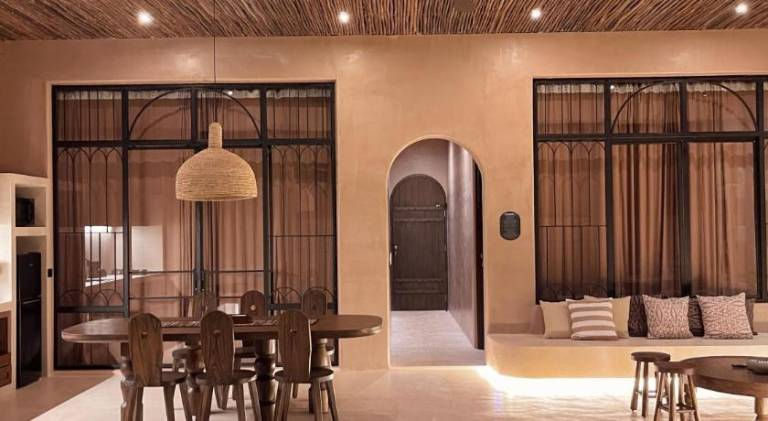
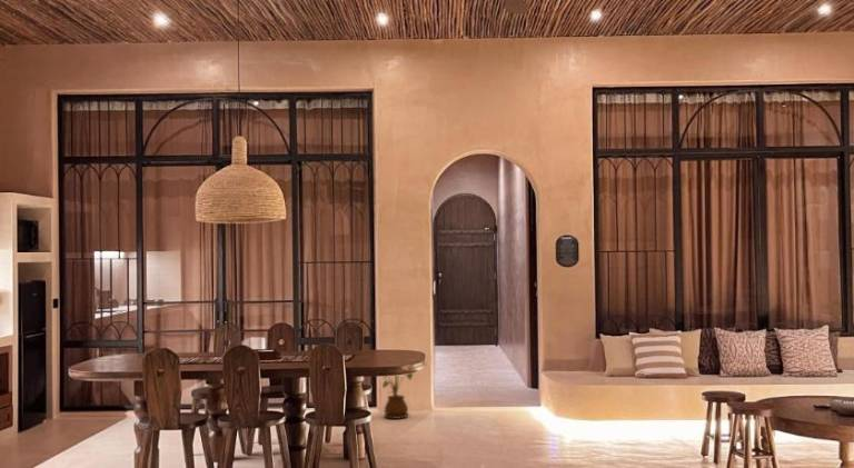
+ house plant (399, 384)
